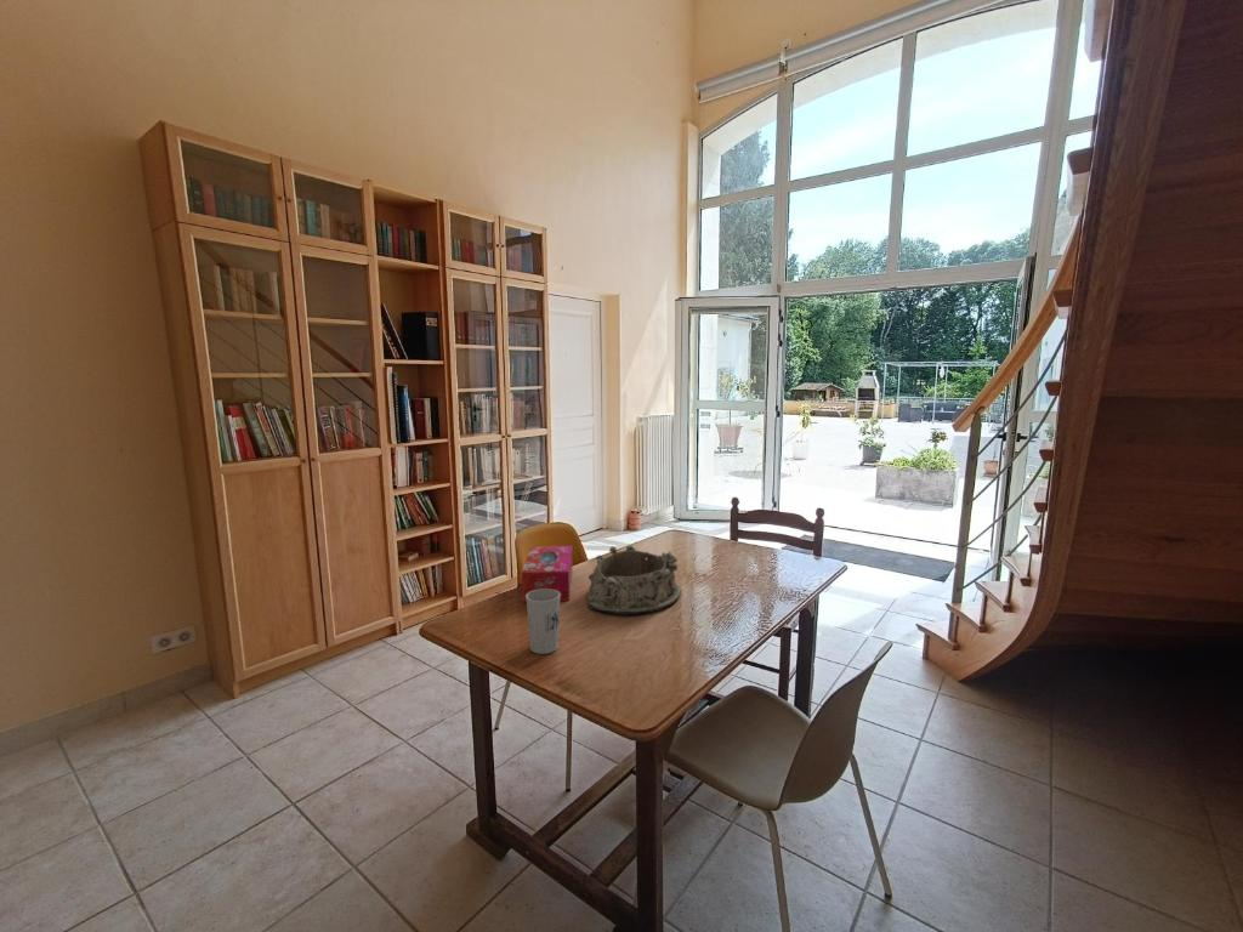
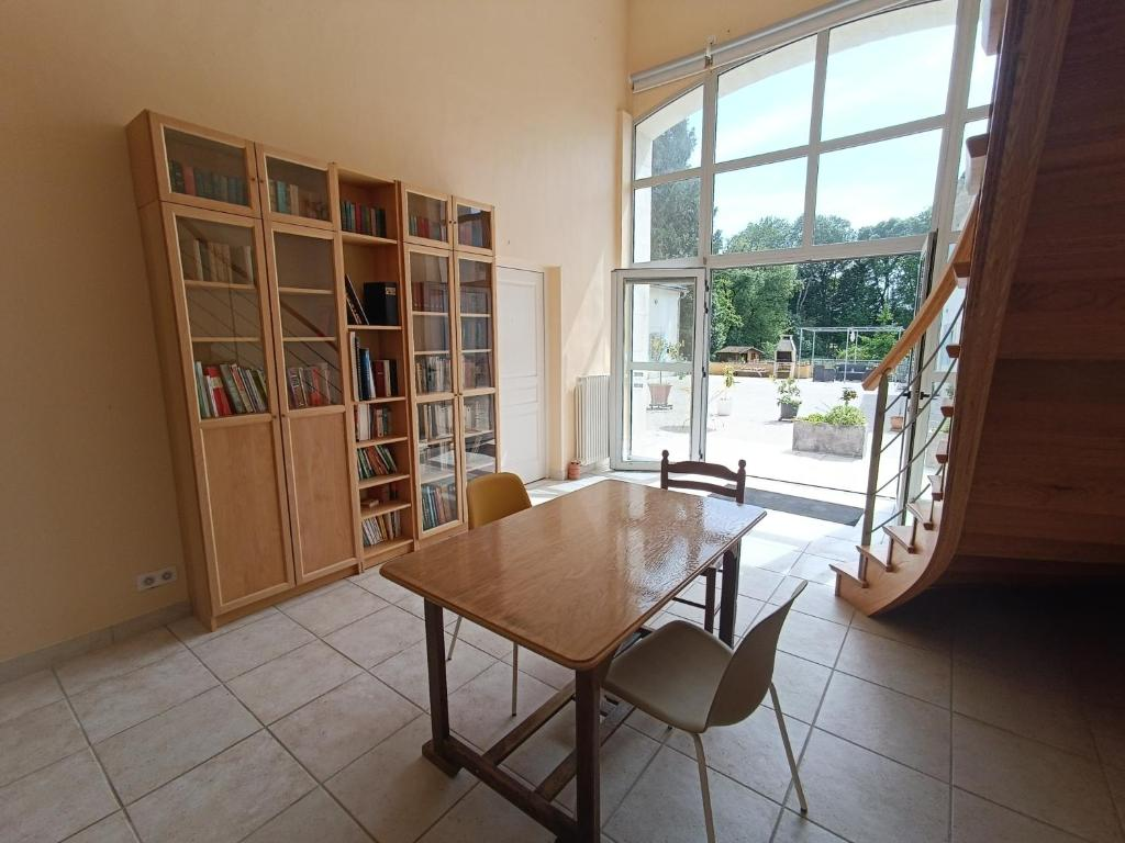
- tissue box (549, 572)
- cup (543, 621)
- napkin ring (634, 576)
